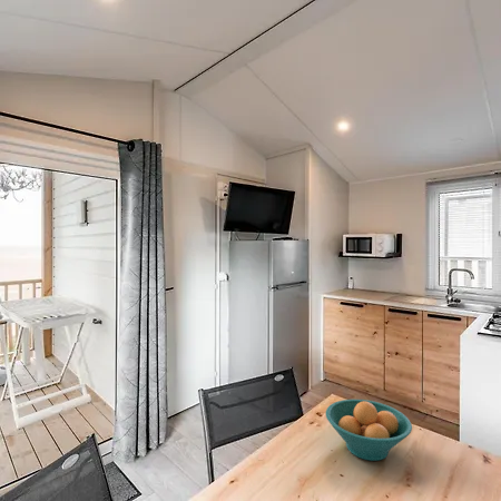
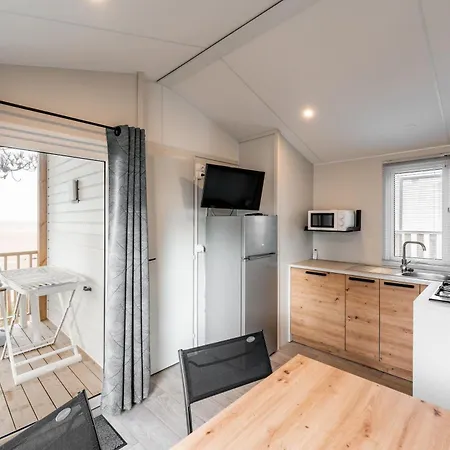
- fruit bowl (366, 425)
